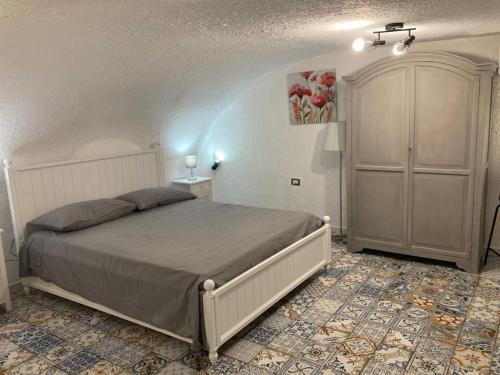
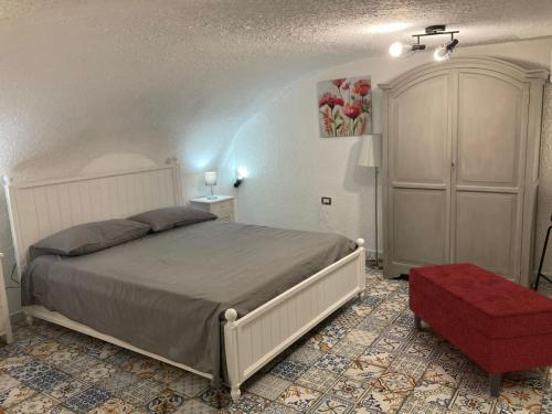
+ bench (477, 319)
